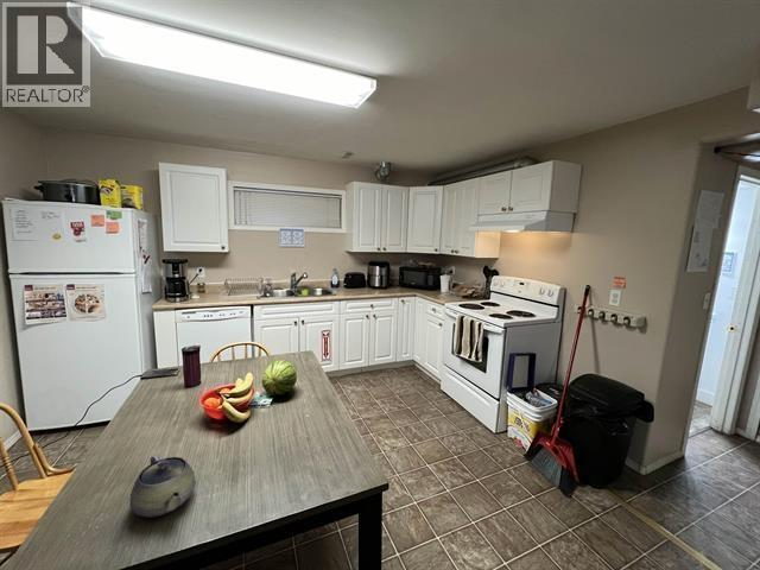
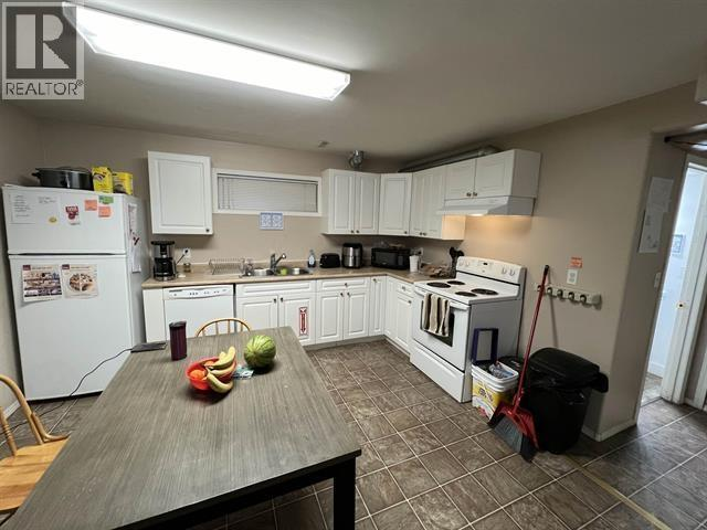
- teapot (164, 483)
